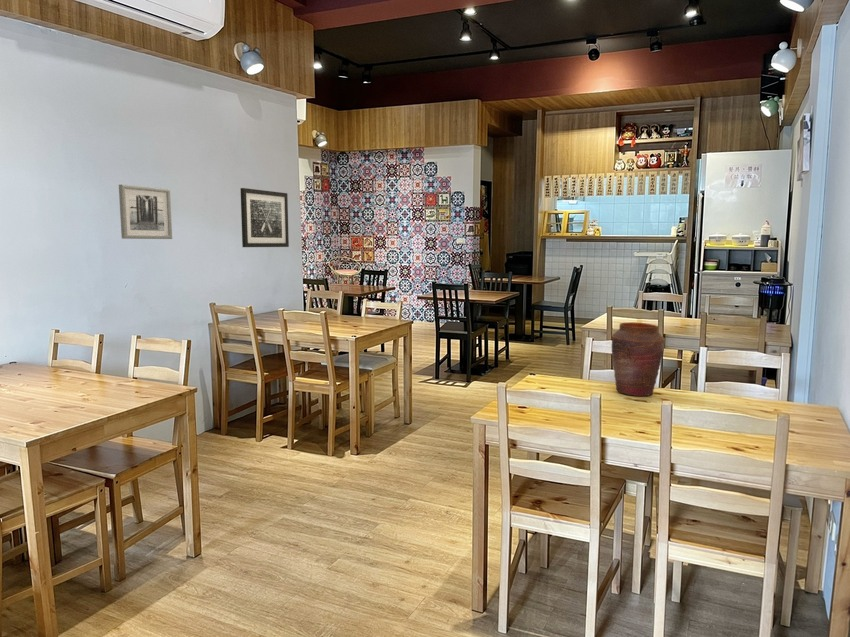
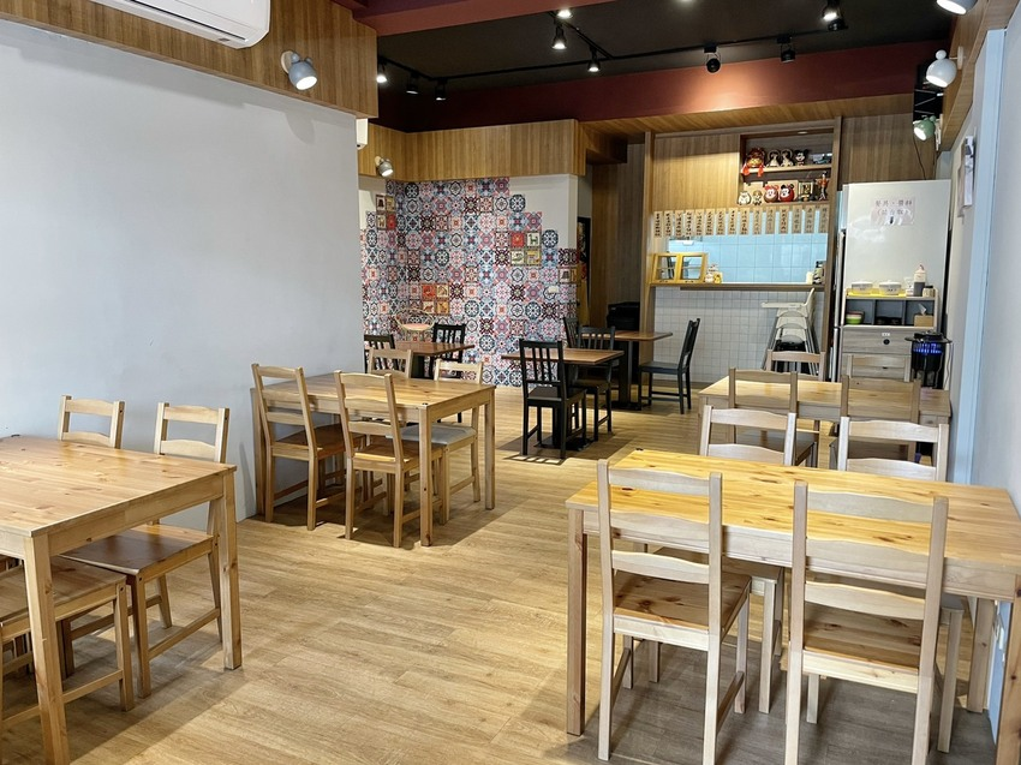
- wall art (146, 213)
- wall art (265, 219)
- vase (636, 358)
